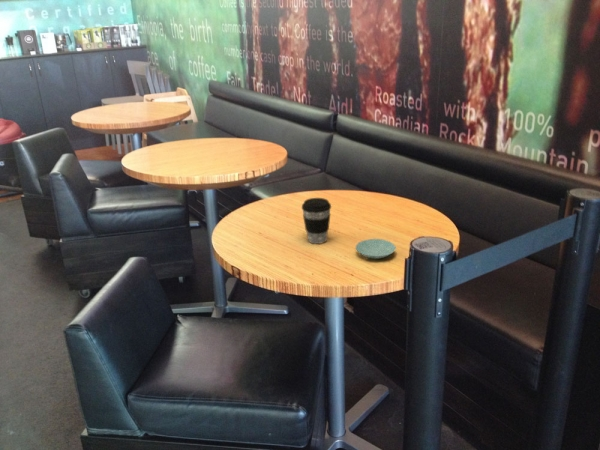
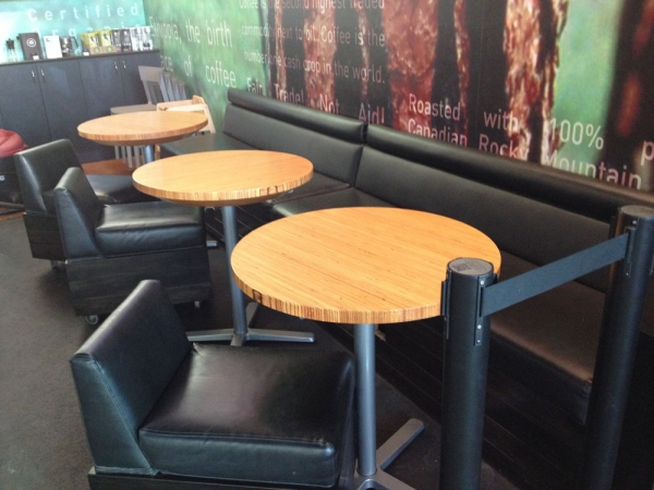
- saucer (375, 250)
- coffee cup (316, 221)
